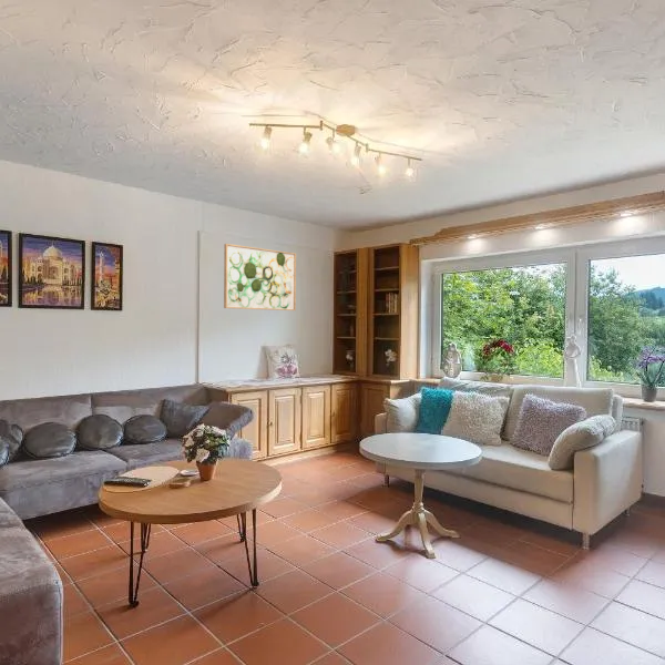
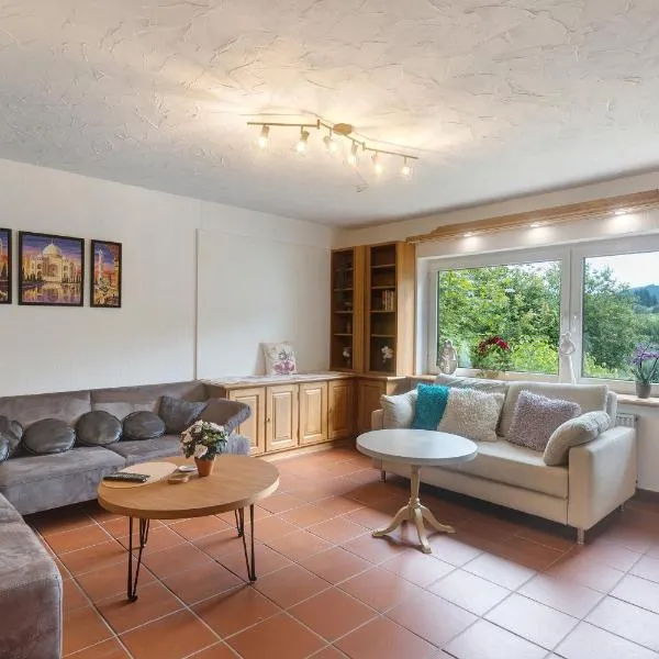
- wall art (262, 278)
